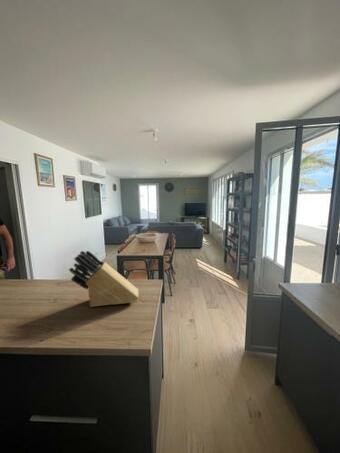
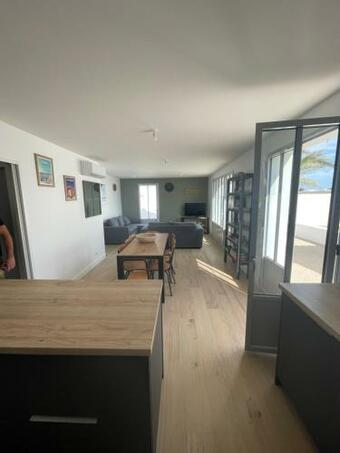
- knife block (105, 275)
